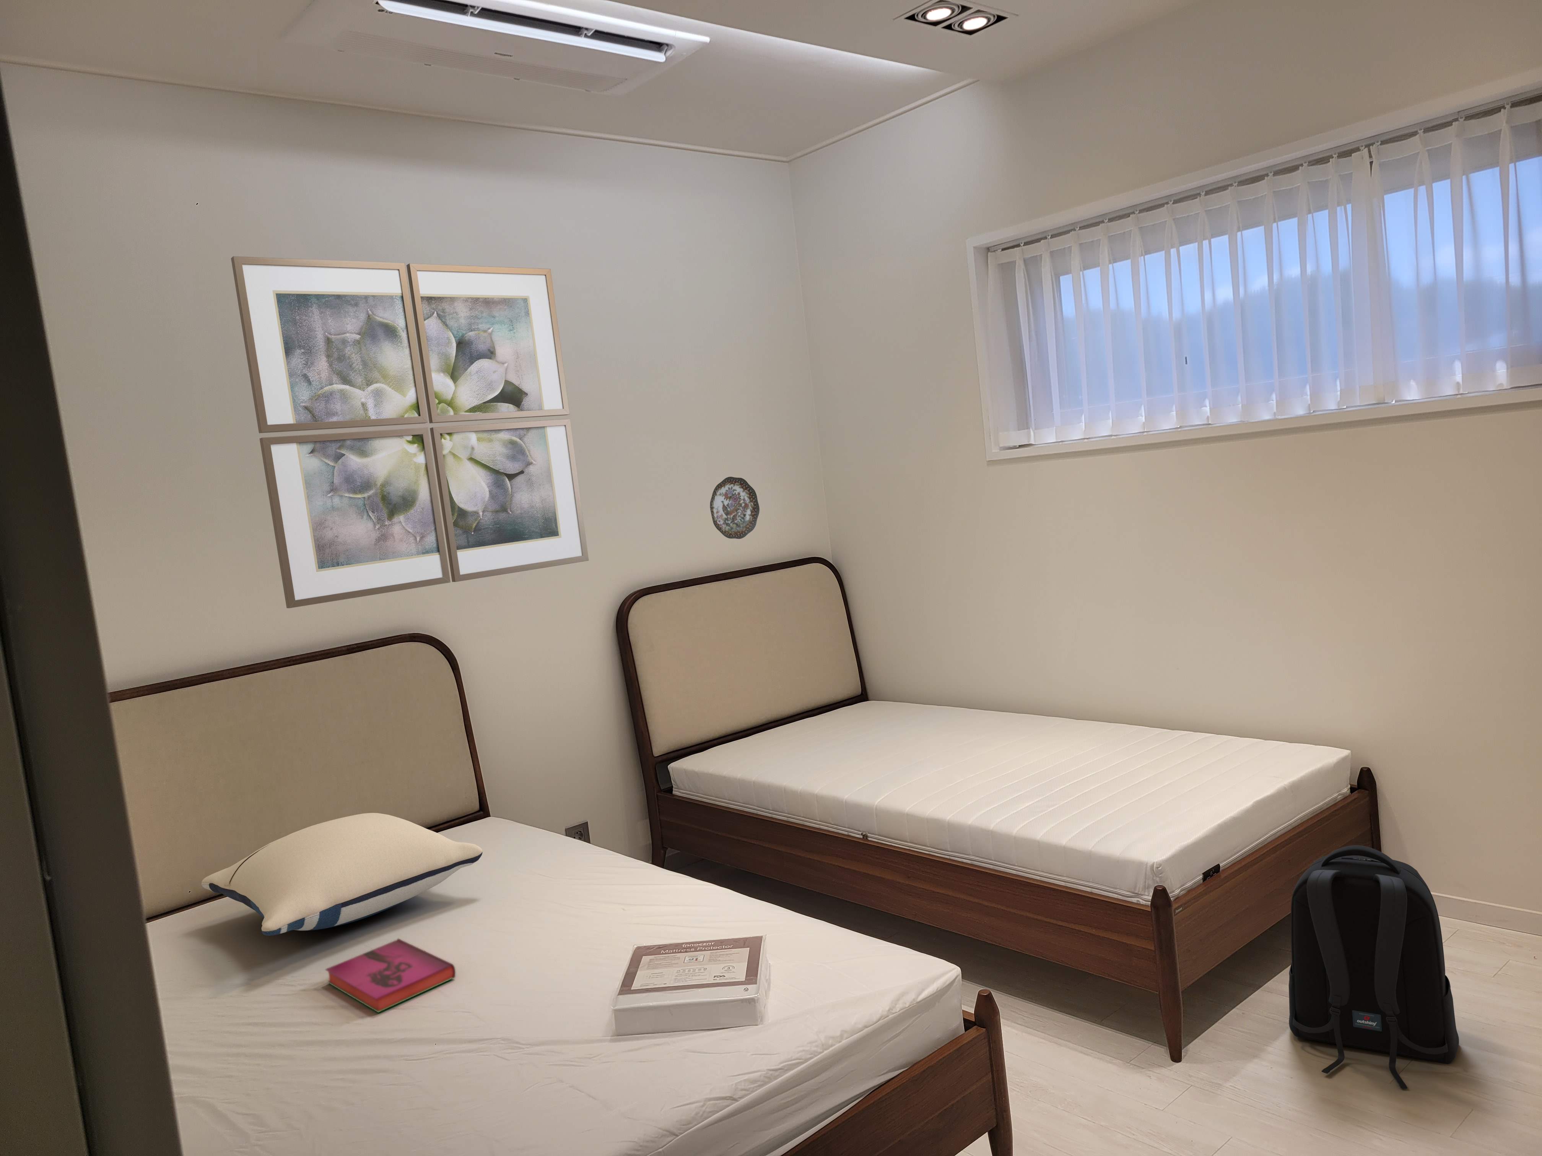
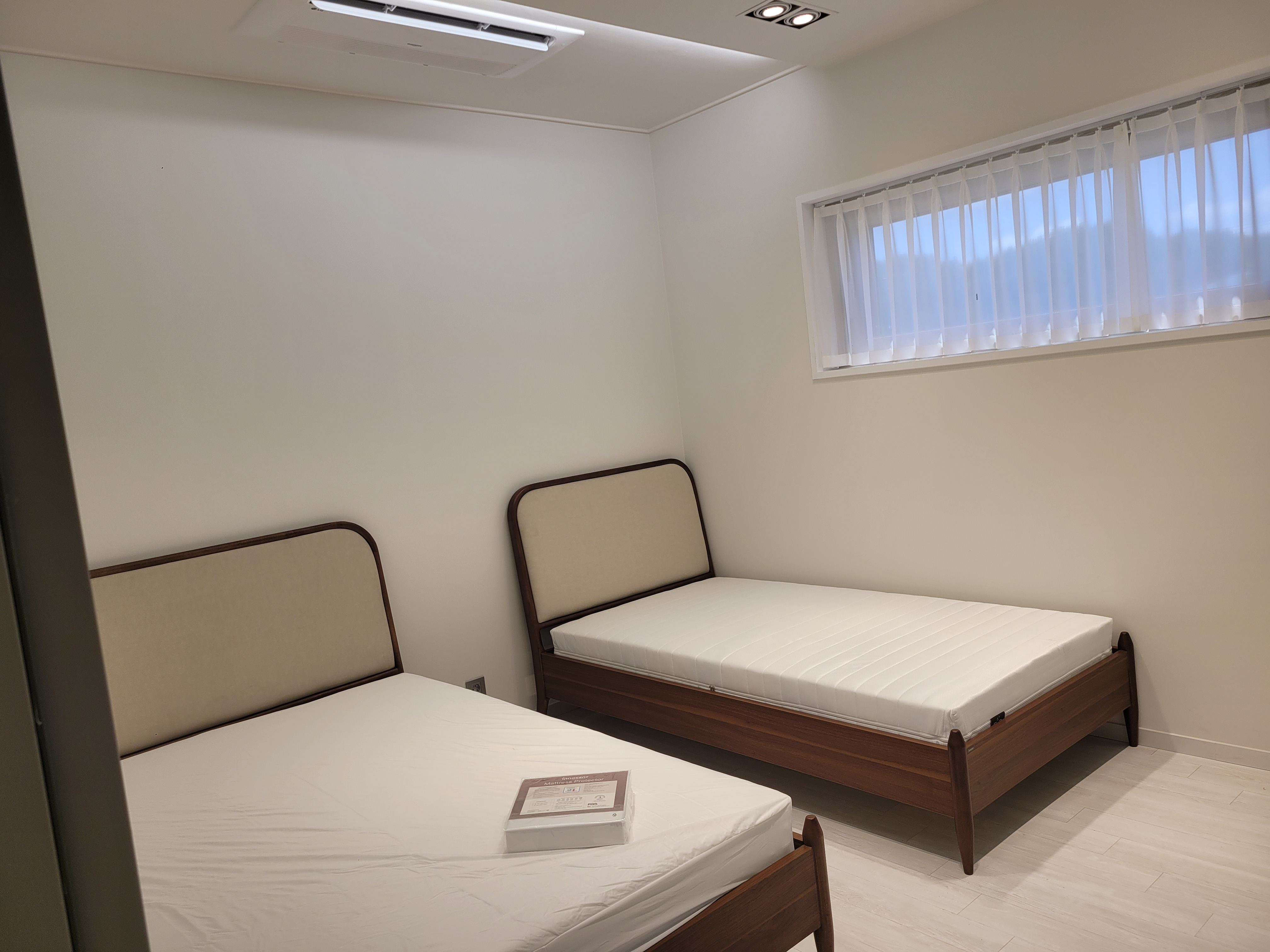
- hardback book (390, 973)
- pillow (339, 869)
- backpack (1364, 950)
- decorative plate (733, 508)
- wall art (427, 427)
